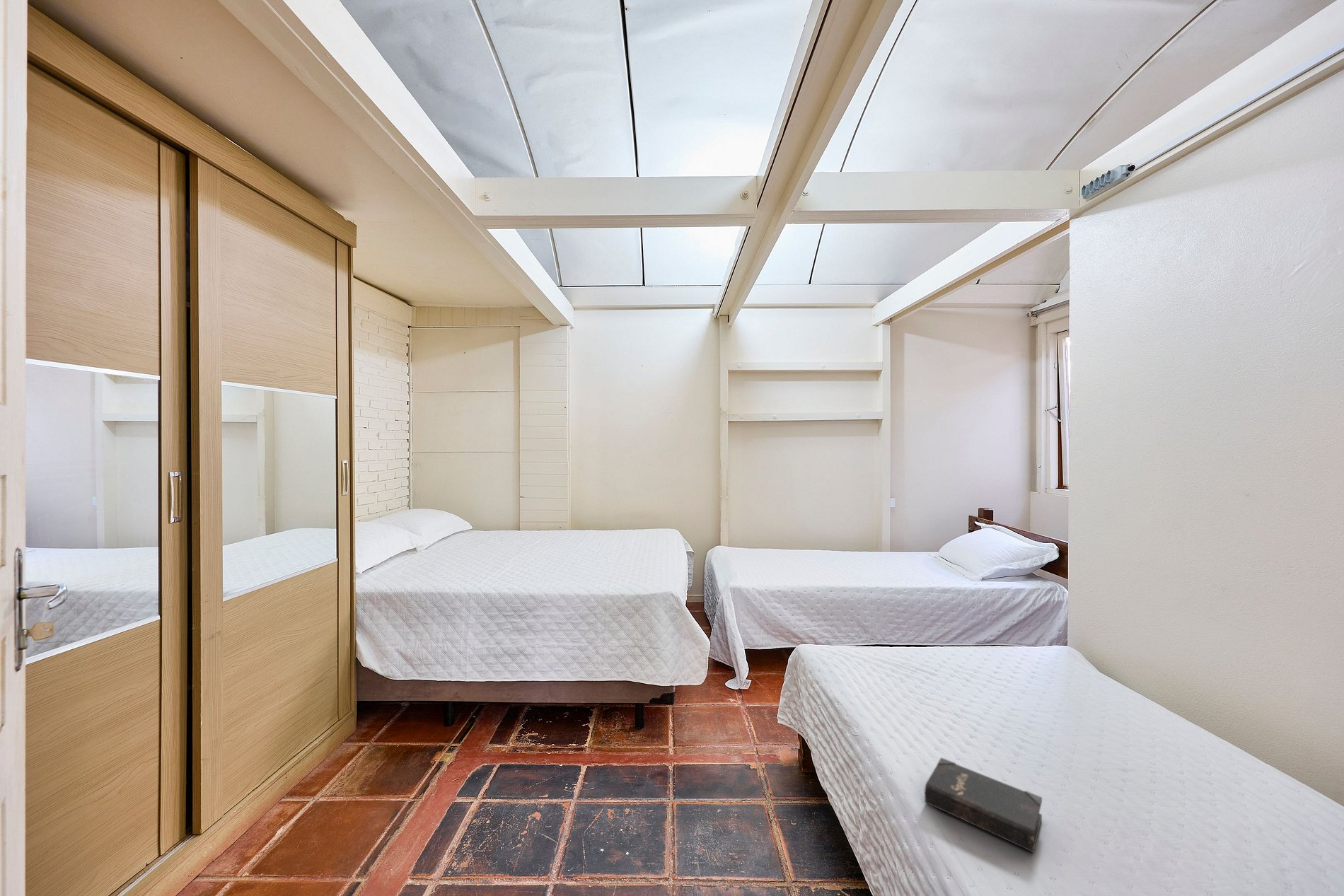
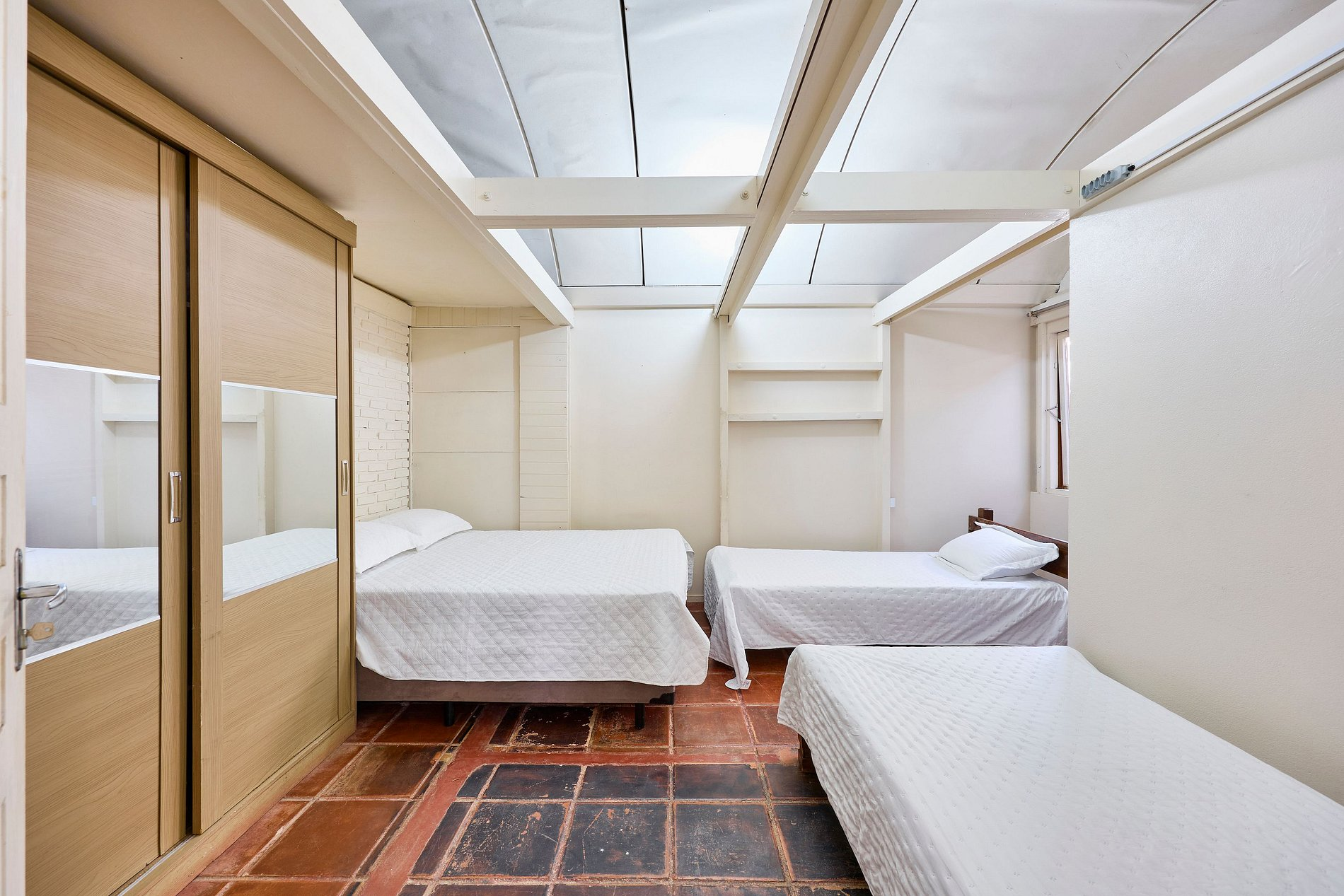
- hardback book (982, 801)
